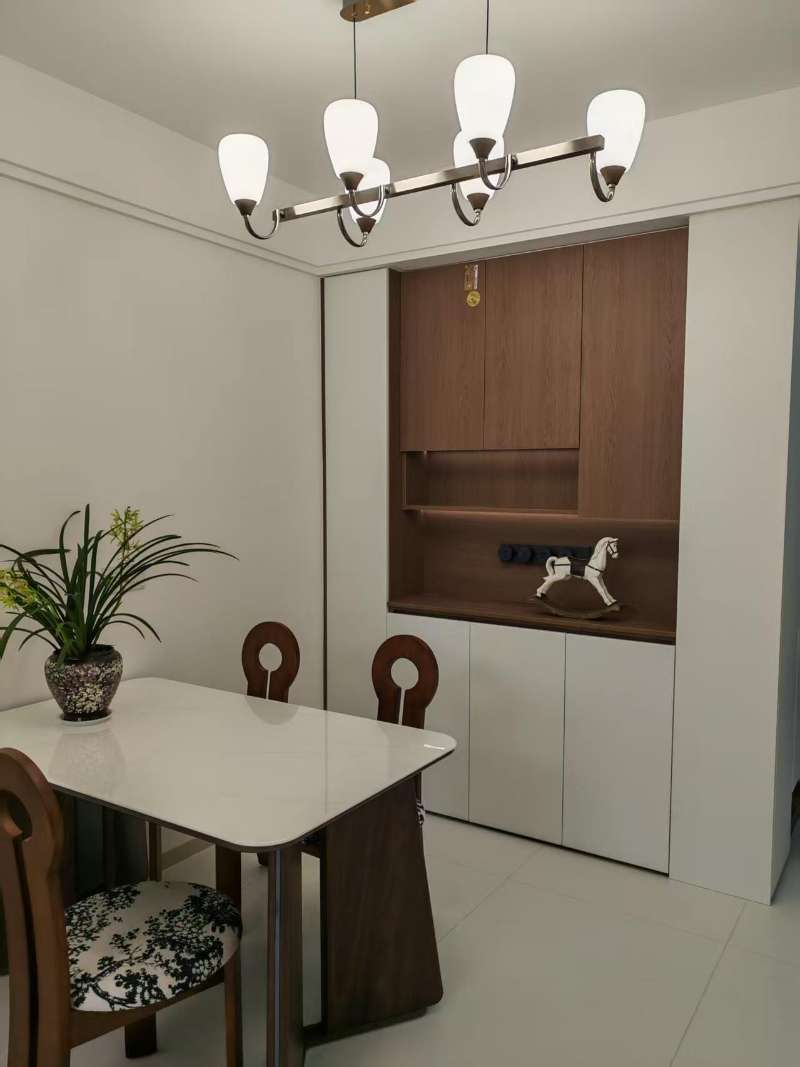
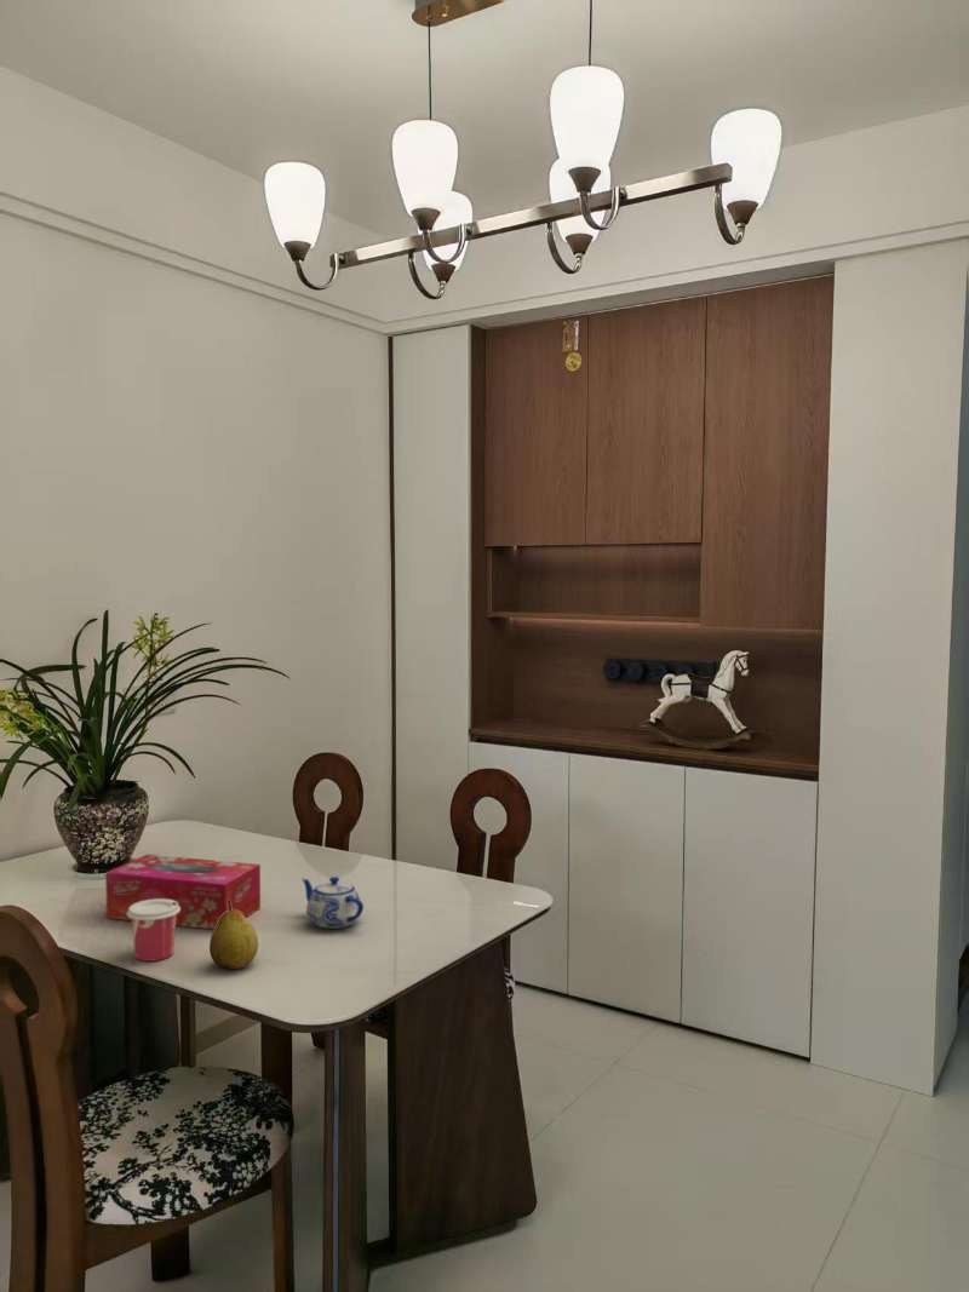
+ cup (154, 930)
+ fruit (234, 934)
+ tissue box (184, 890)
+ teapot (331, 898)
